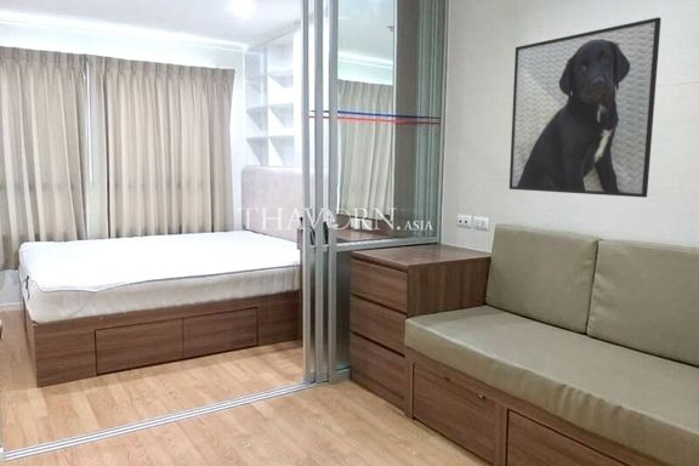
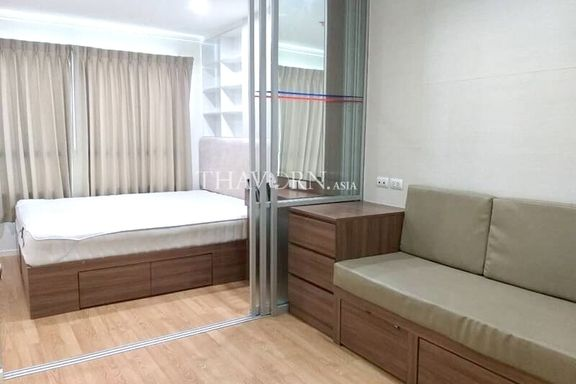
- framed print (574, 114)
